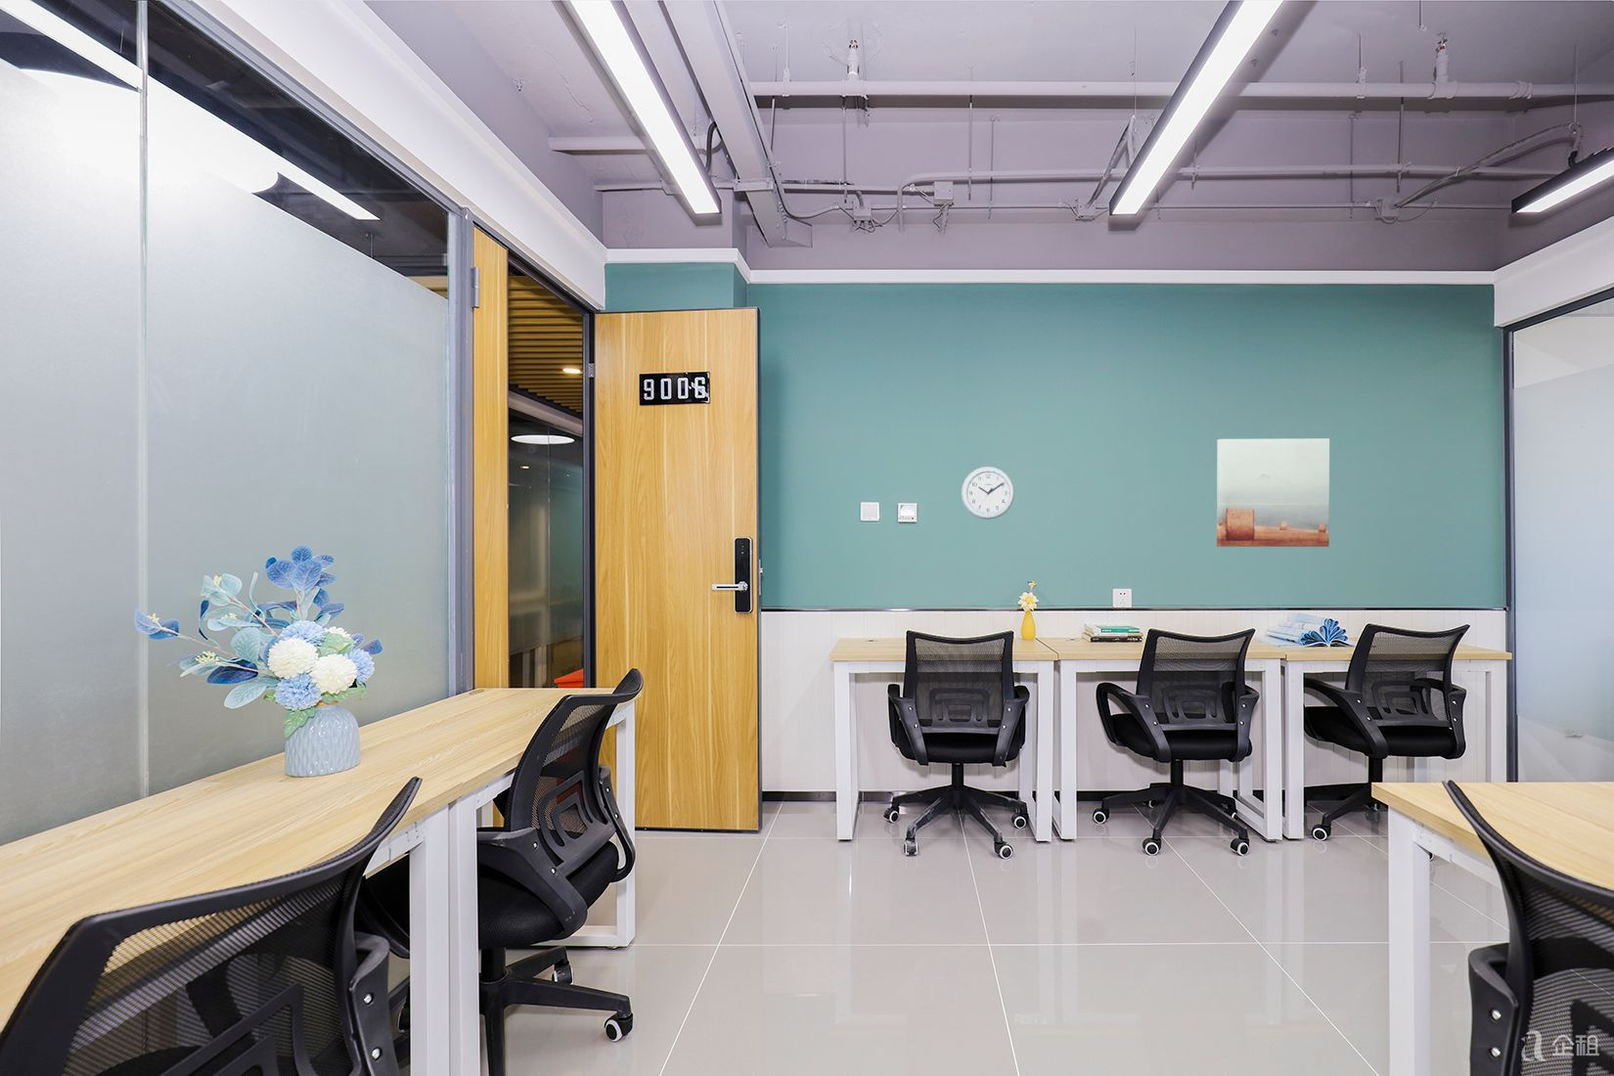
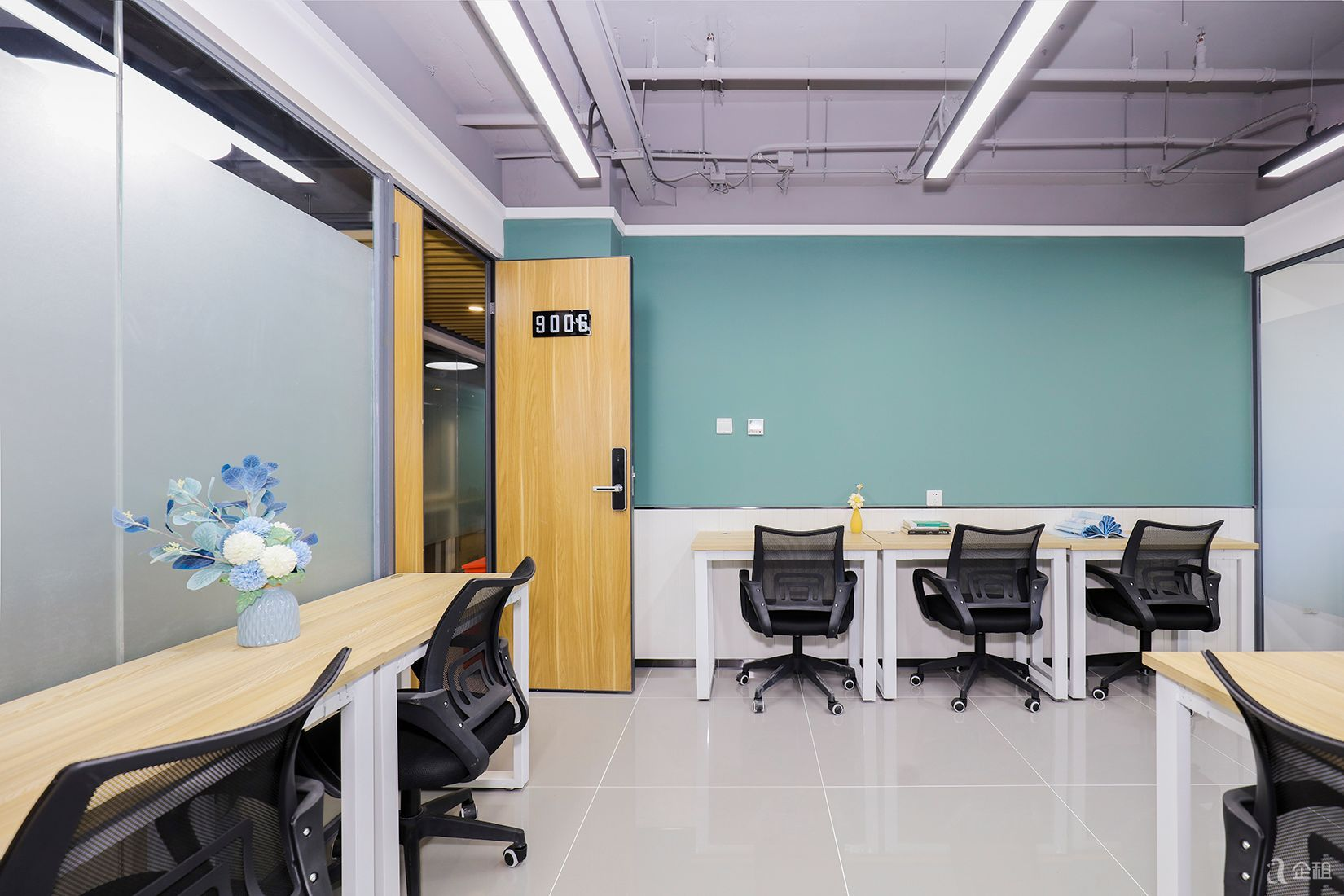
- wall clock (988, 494)
- wall art (1273, 492)
